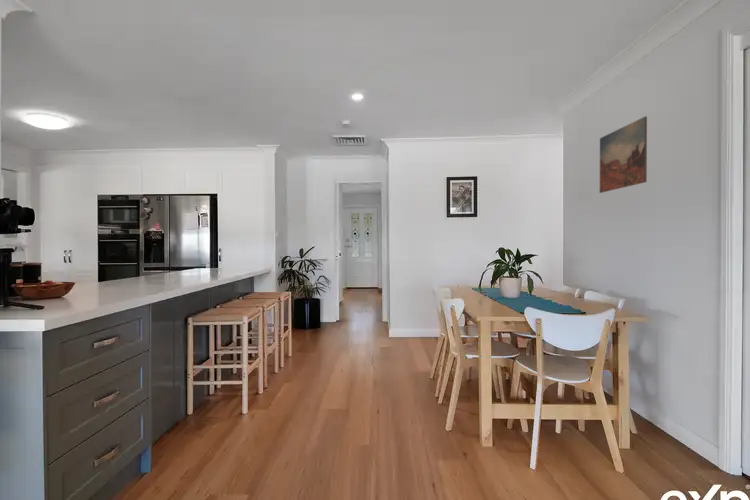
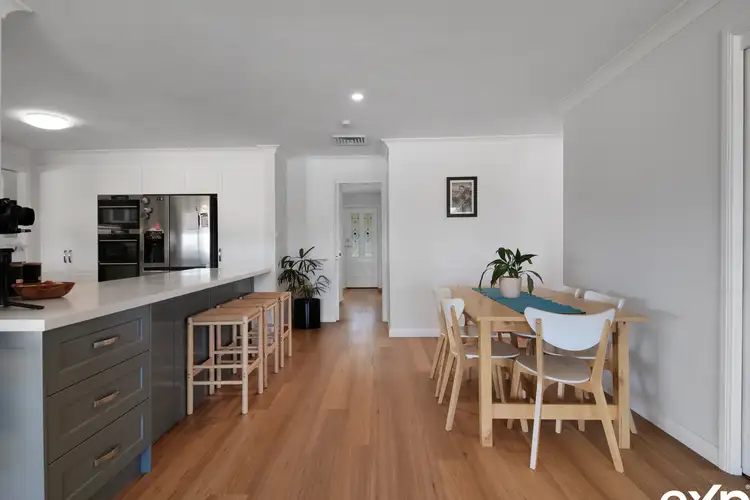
- wall art (621, 158)
